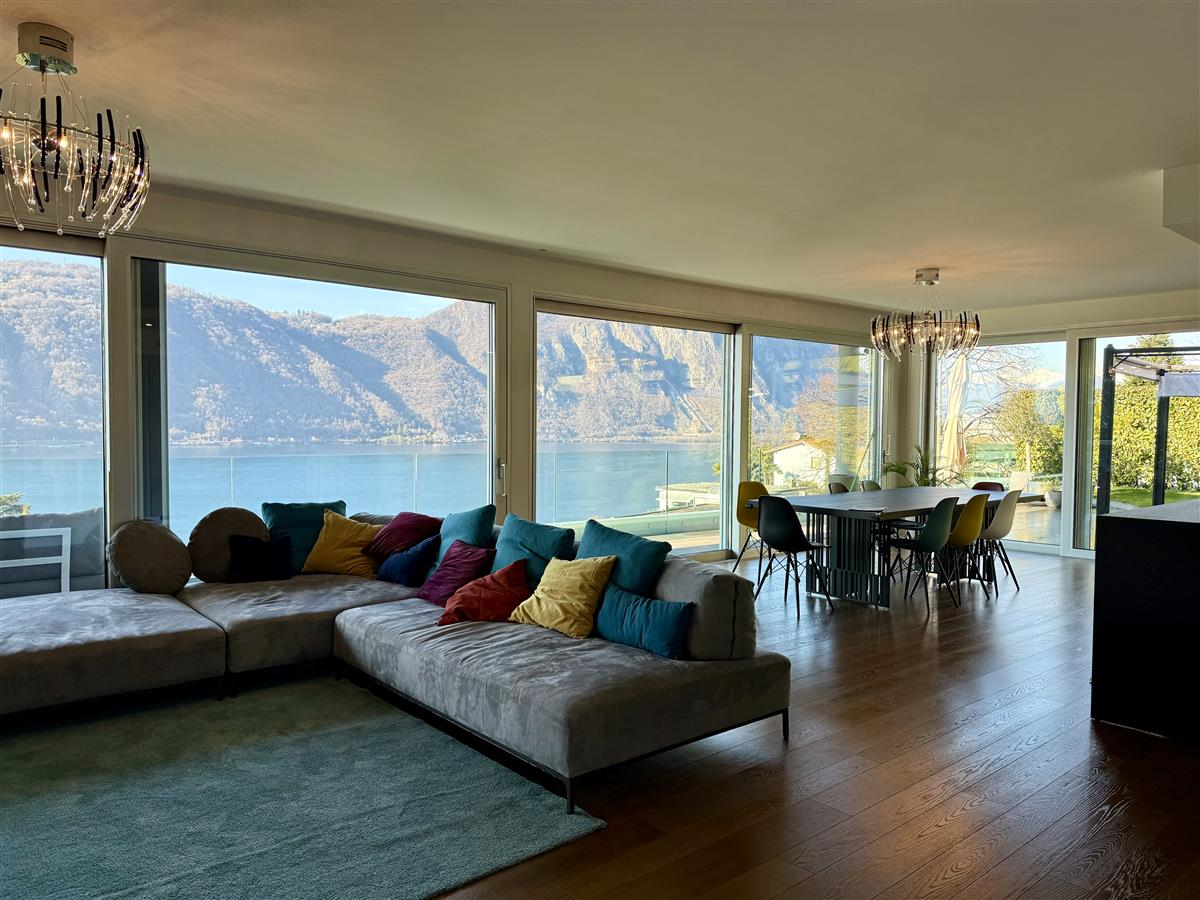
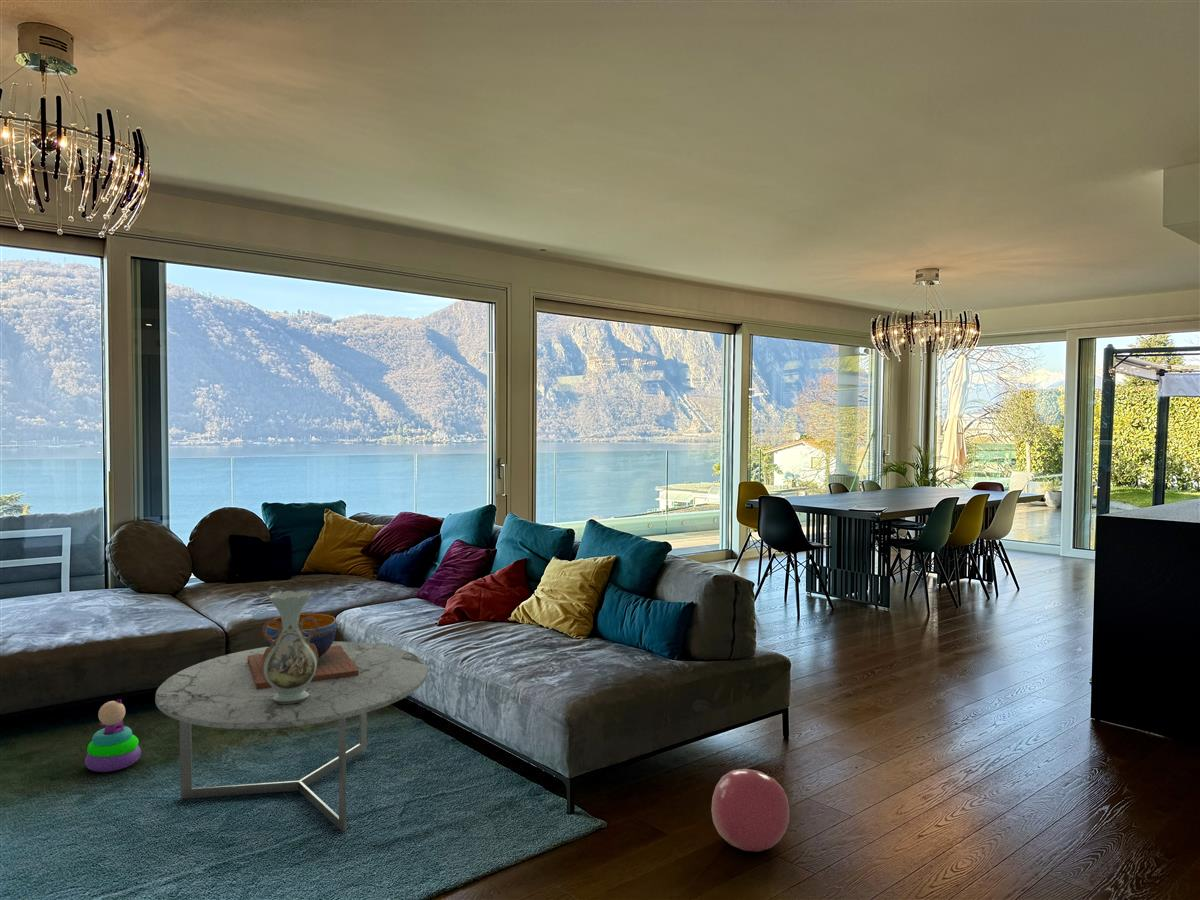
+ ball (750, 807)
+ coffee table (299, 725)
+ vase (290, 646)
+ stacking toy (112, 732)
+ decorative bowl (309, 642)
